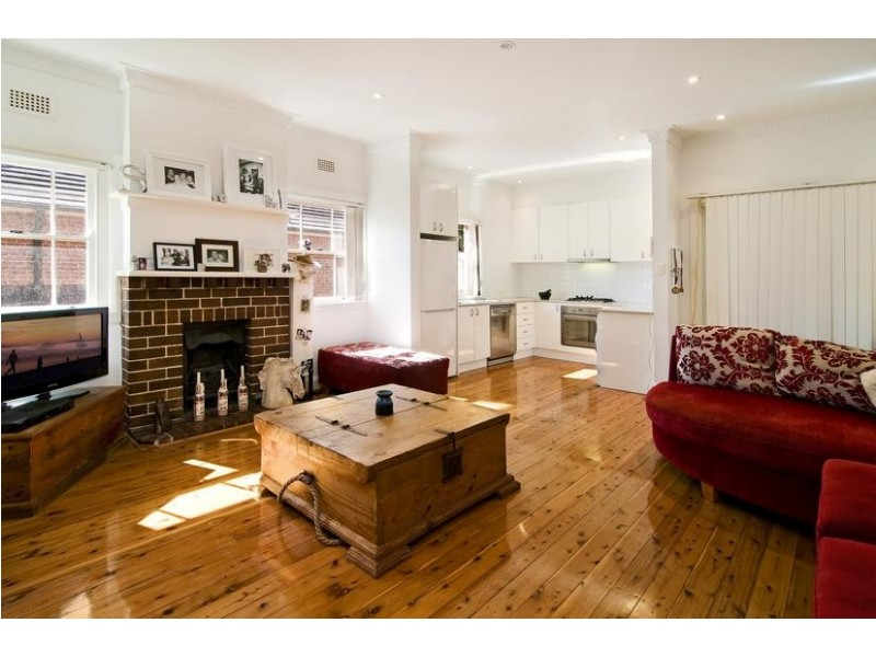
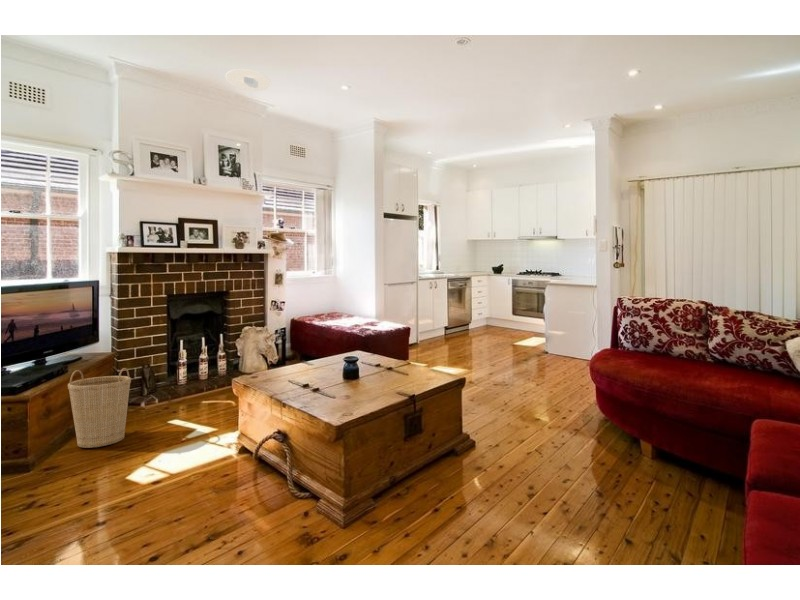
+ basket (100, 405)
+ recessed light (248, 78)
